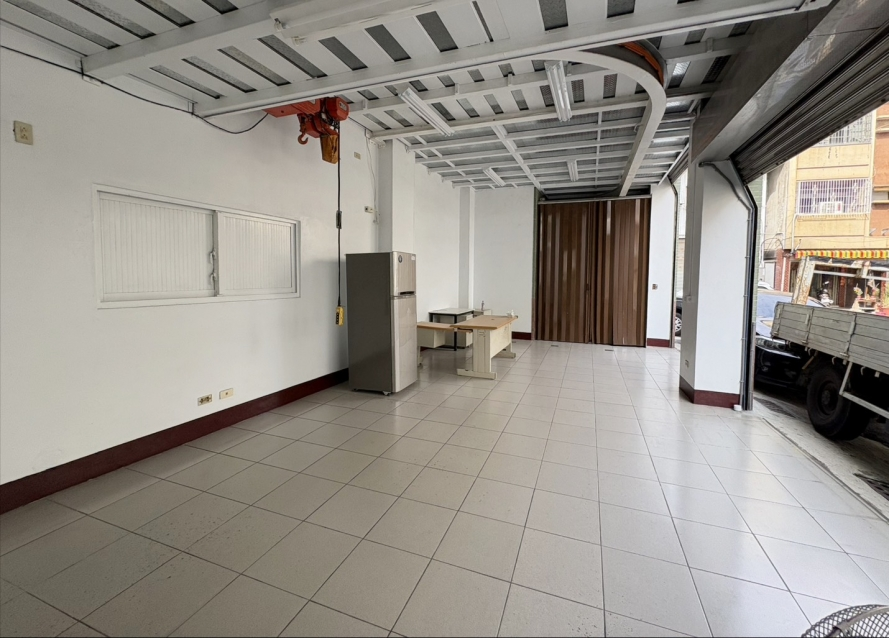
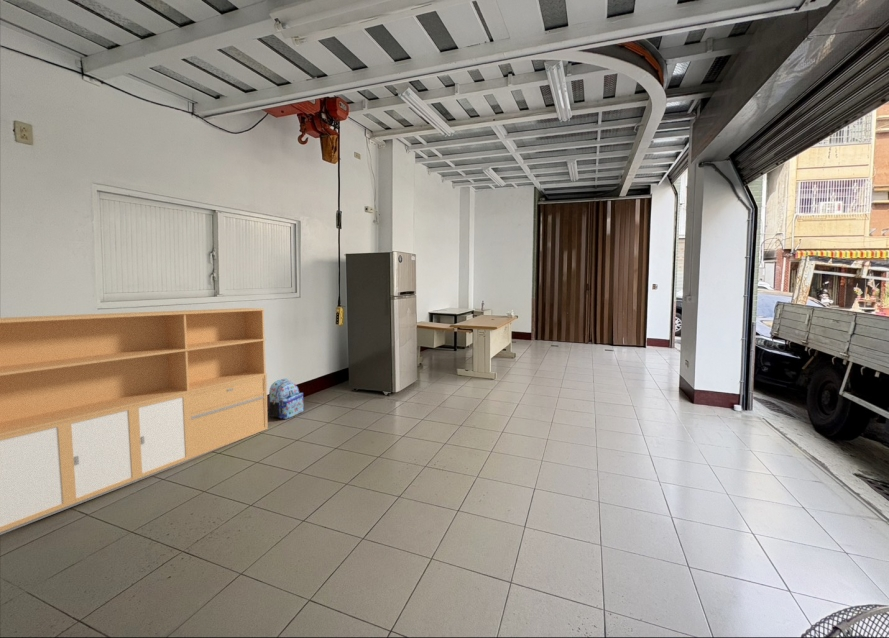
+ backpack (286, 397)
+ storage cabinet (150, 391)
